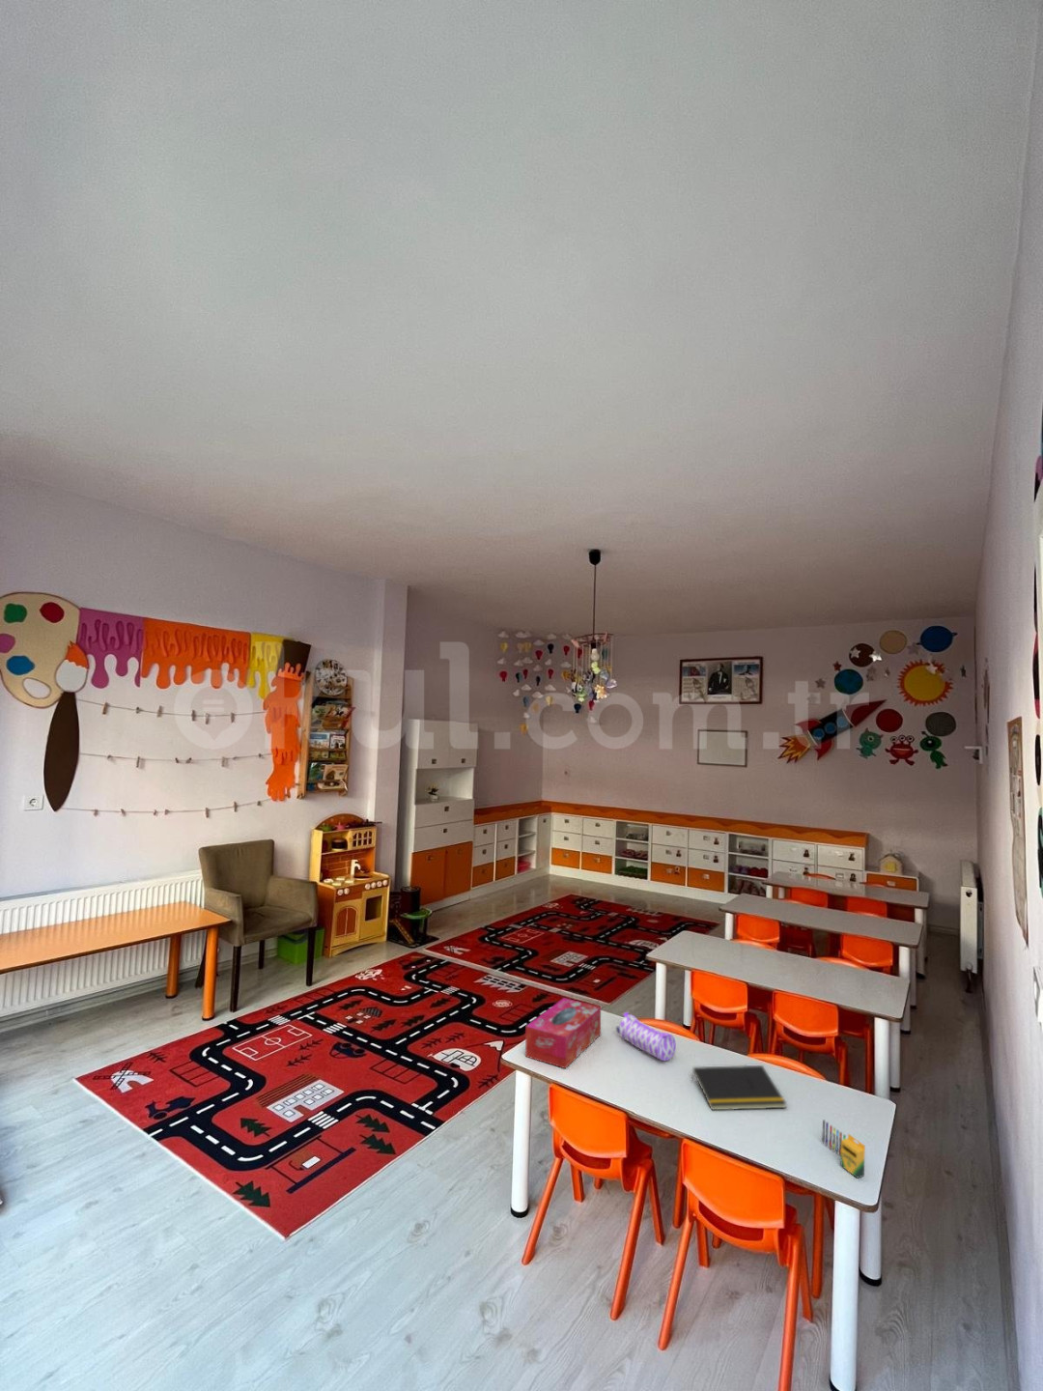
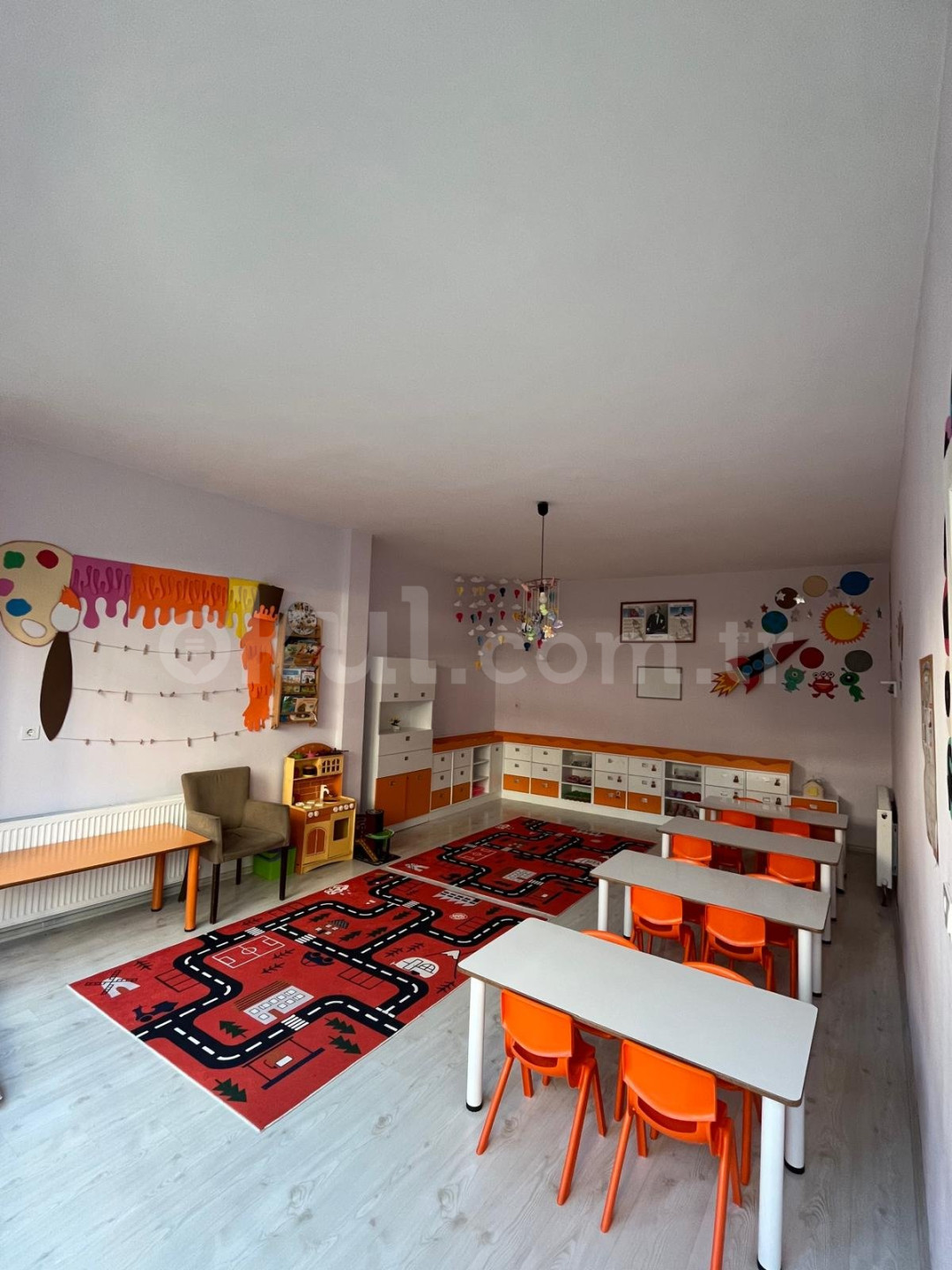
- pencil case (646, 1035)
- notepad (737, 1087)
- crayon (844, 1146)
- tissue box (564, 1030)
